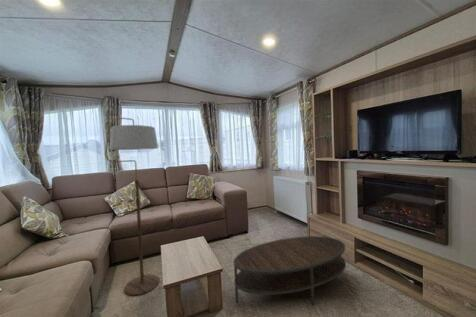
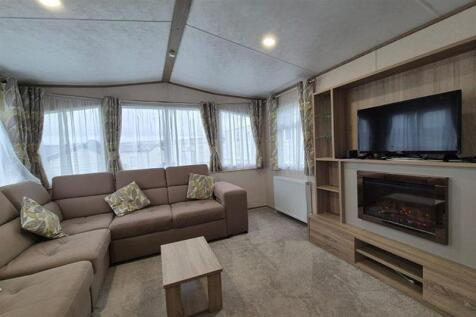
- floor lamp (136, 203)
- coffee table (292, 268)
